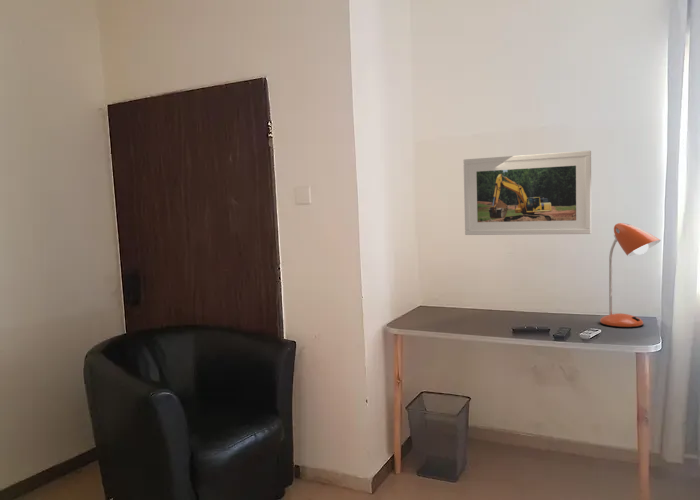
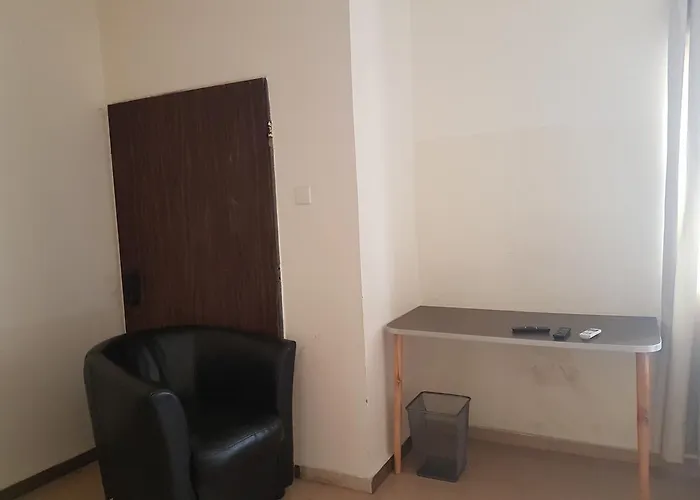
- desk lamp (611, 274)
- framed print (524, 195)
